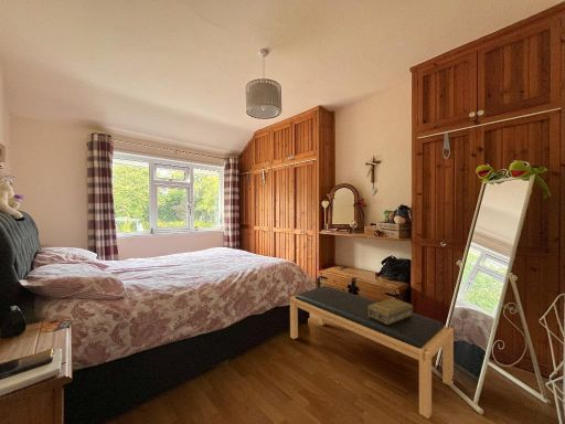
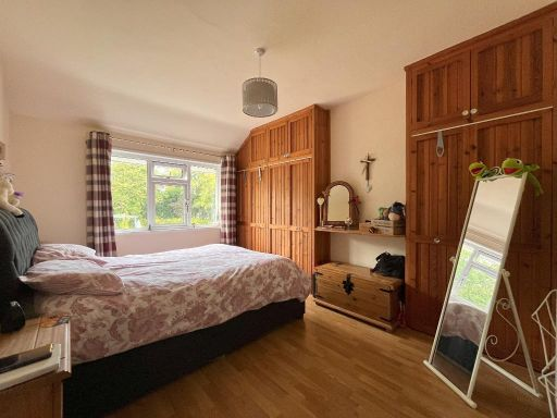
- decorative box (390, 310)
- bench (359, 330)
